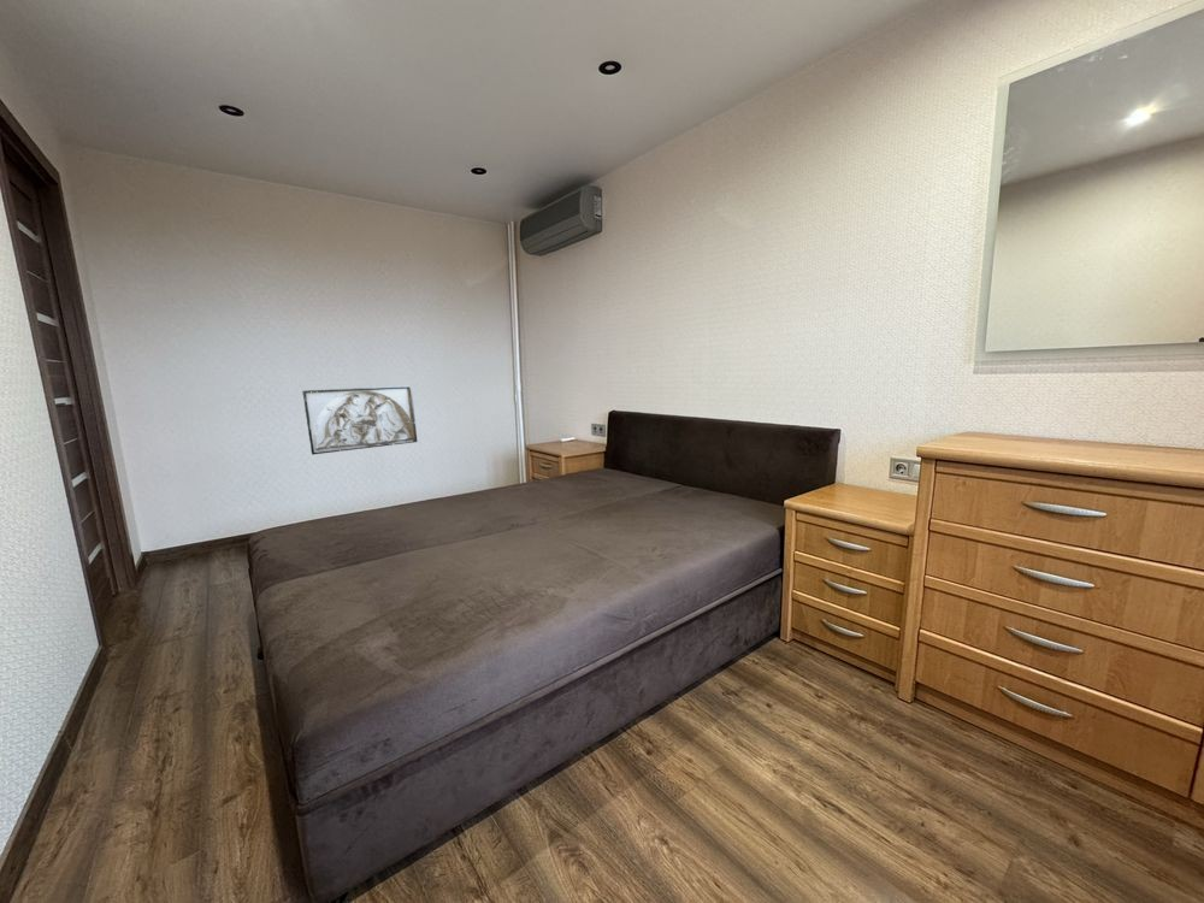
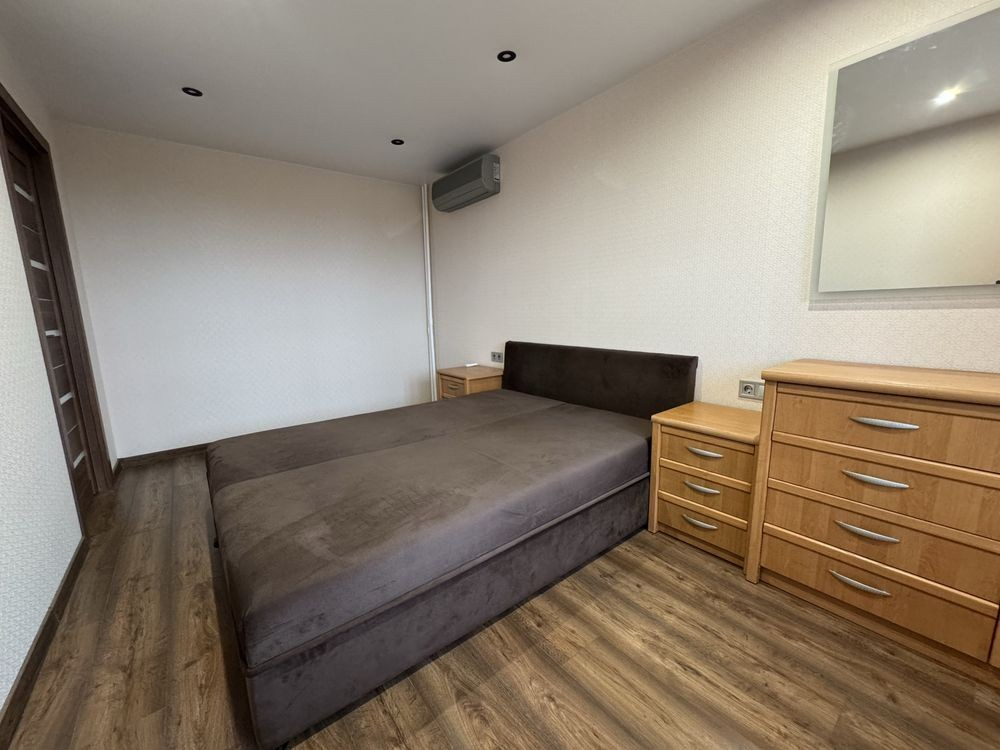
- relief sculpture (365, 418)
